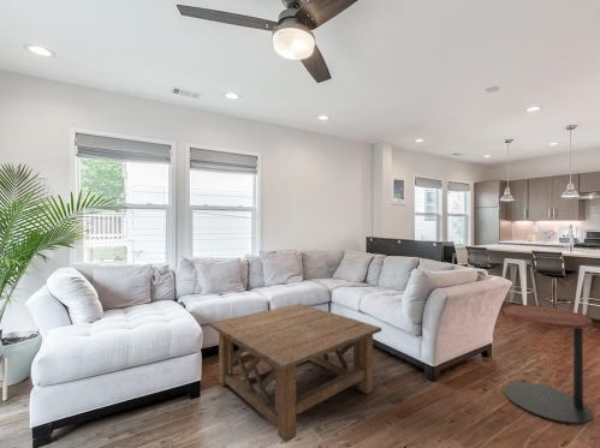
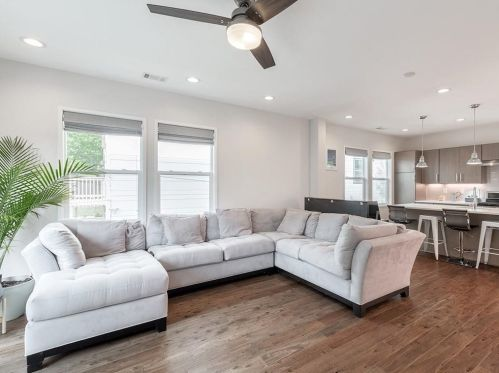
- coffee table (293, 356)
- side table (540, 384)
